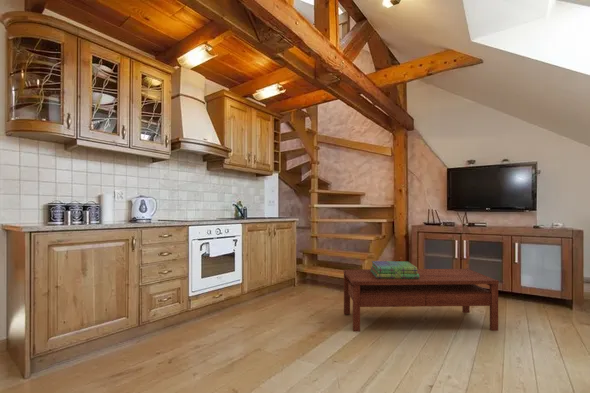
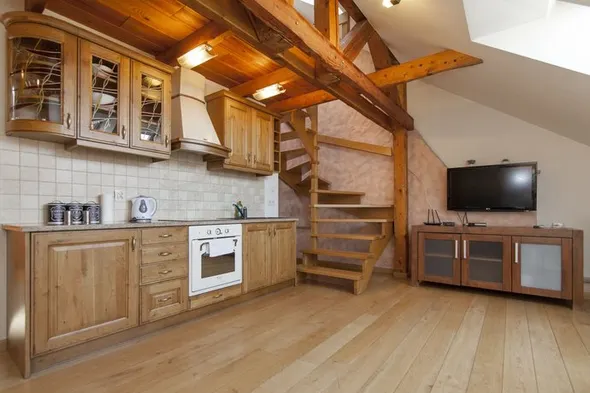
- stack of books (393, 269)
- coffee table (415, 298)
